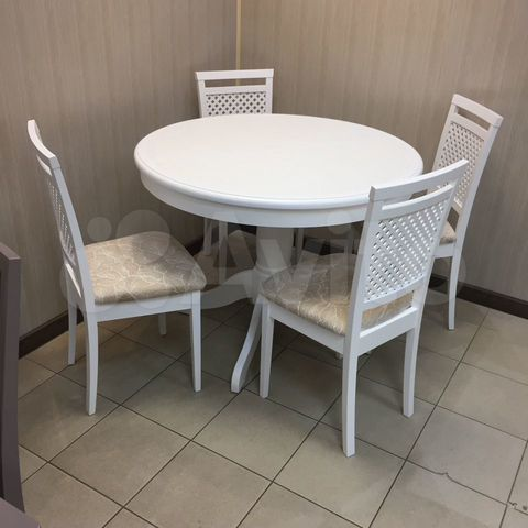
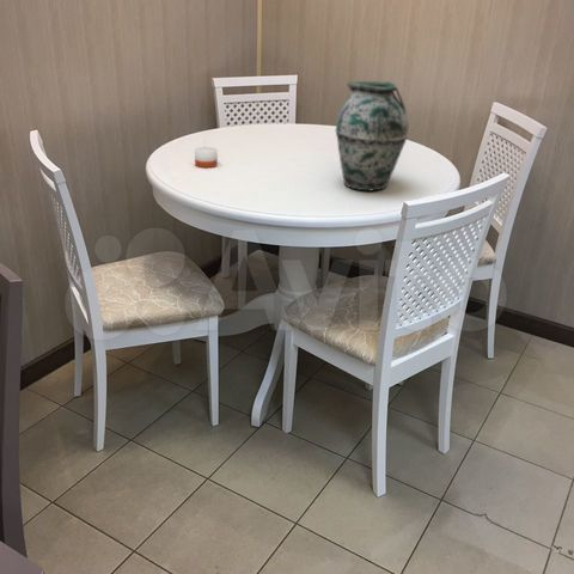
+ candle (206, 148)
+ vase (371, 136)
